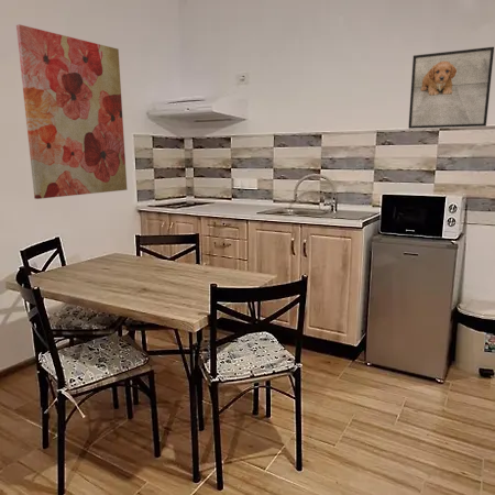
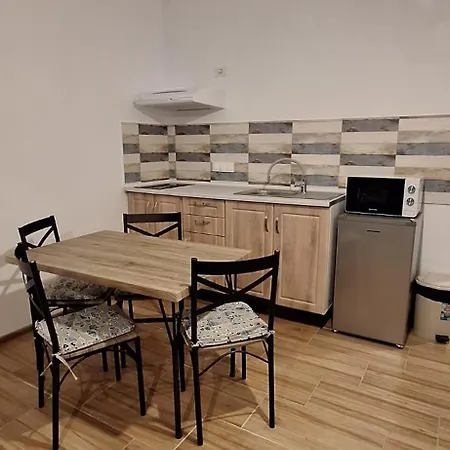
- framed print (449, 89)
- wall art (79, 119)
